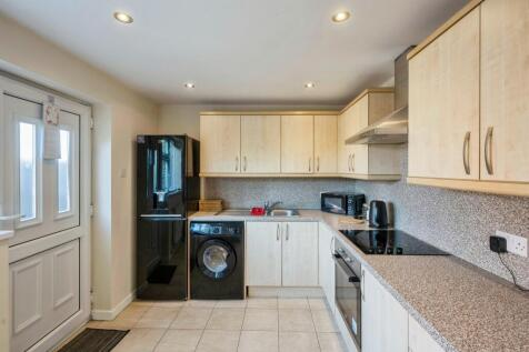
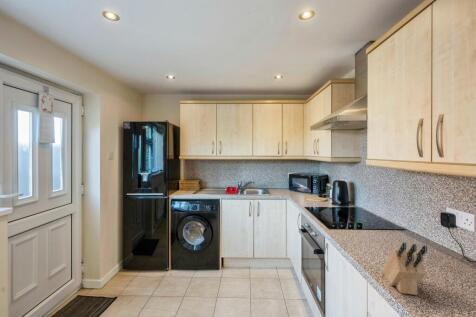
+ knife block (403, 261)
